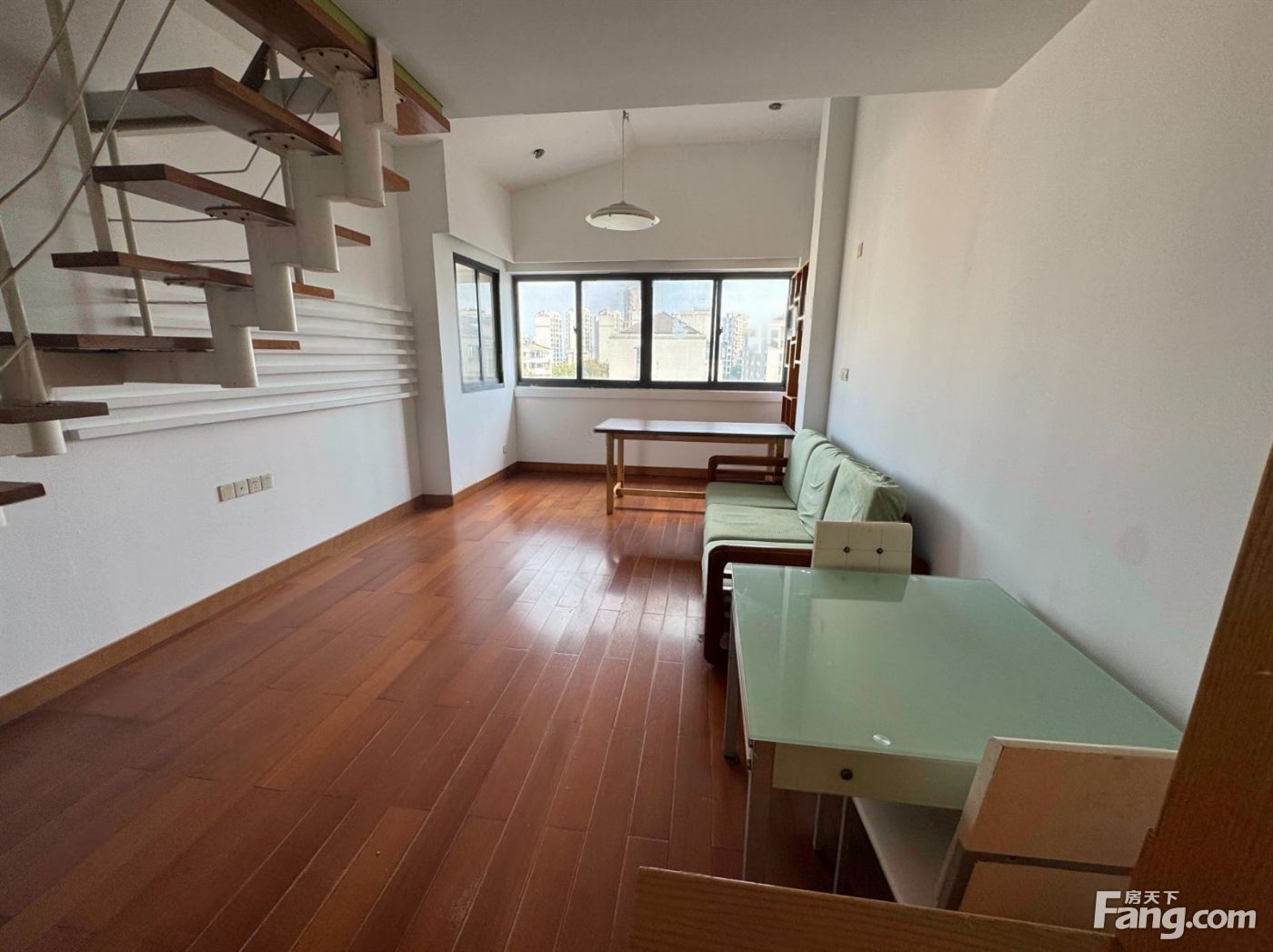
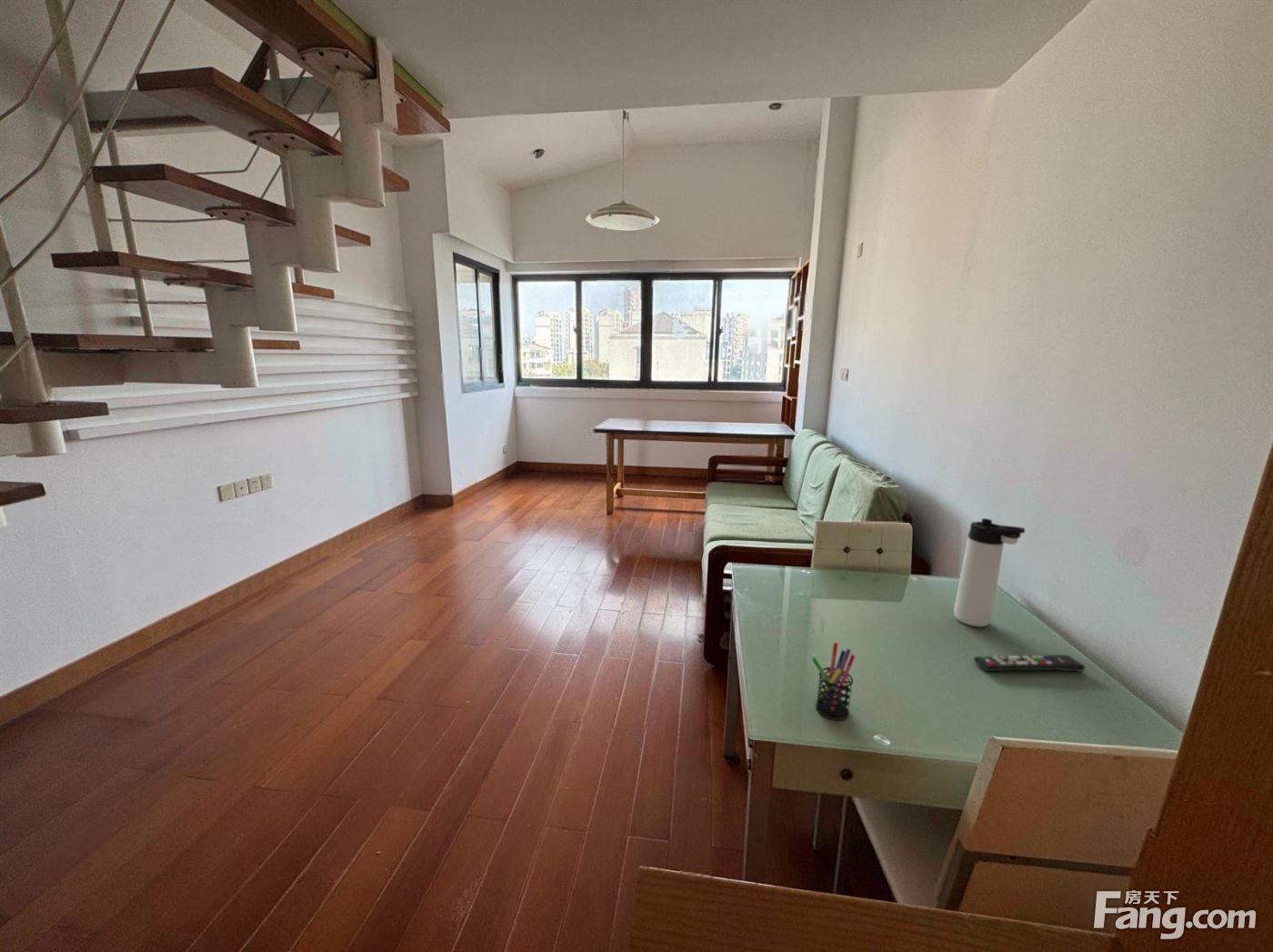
+ pen holder (831, 679)
+ remote control (1028, 663)
+ thermos bottle (987, 574)
